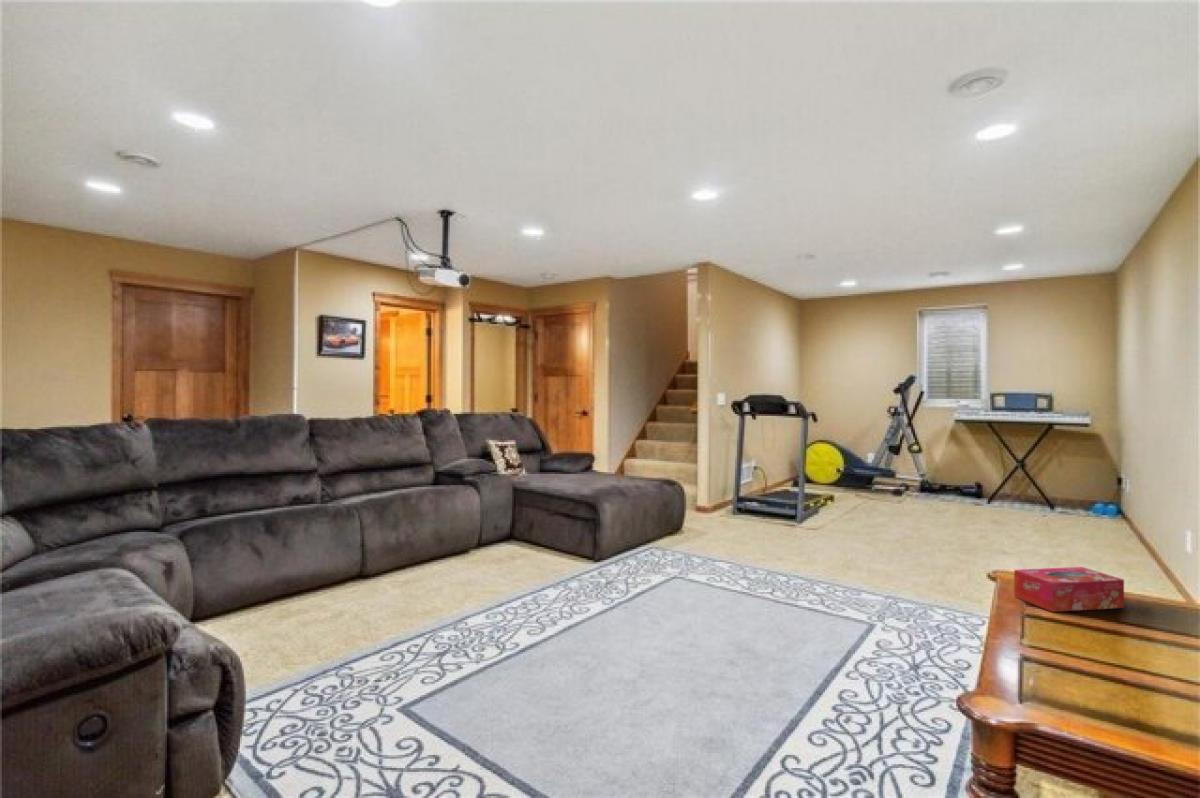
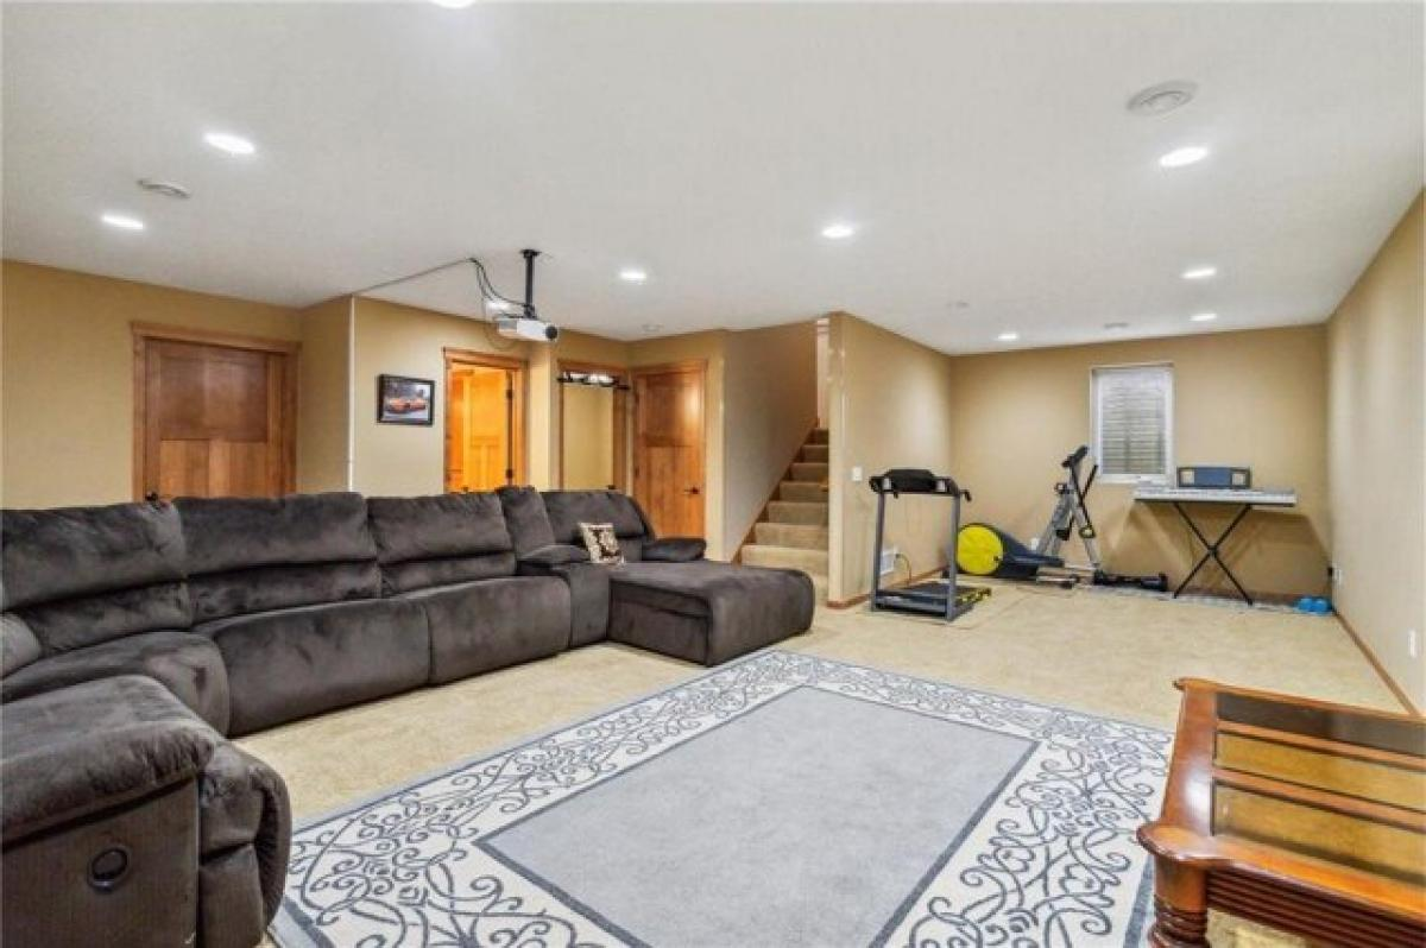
- tissue box (1067, 588)
